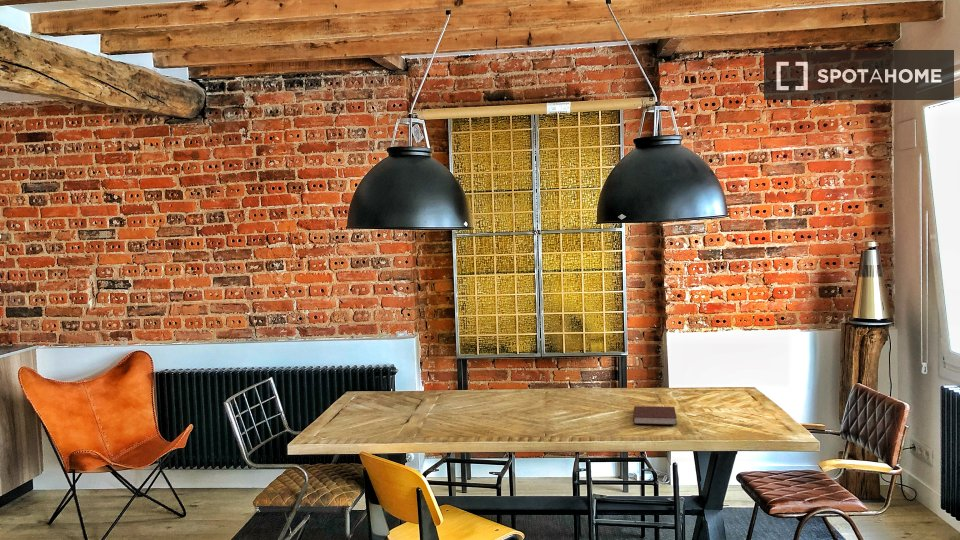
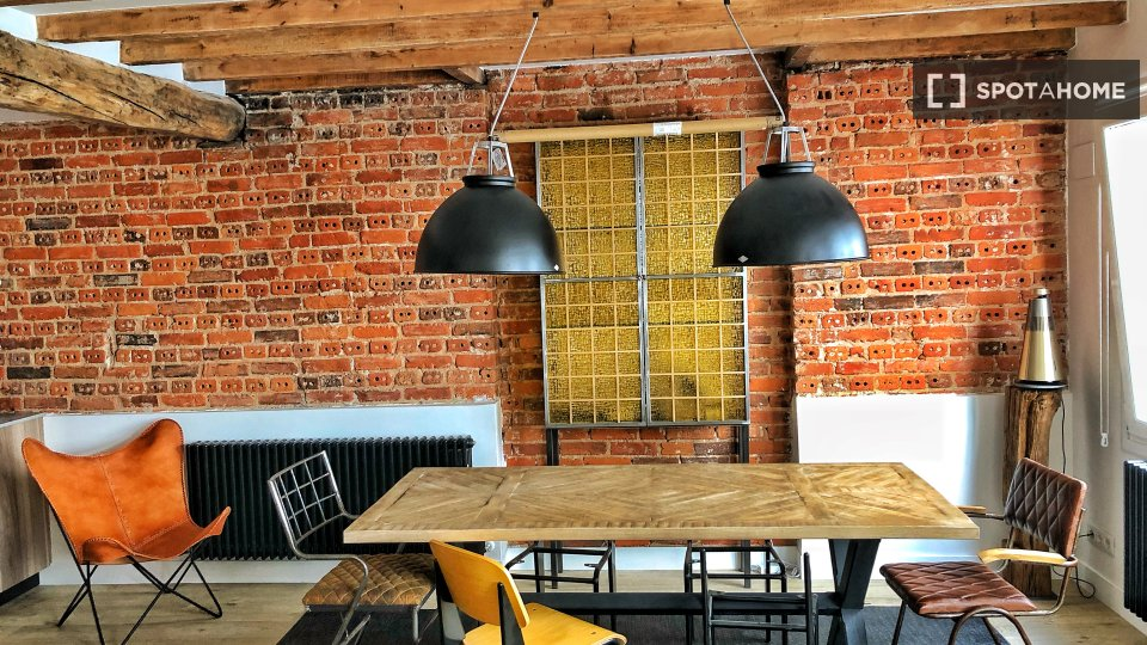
- notebook (654, 415)
